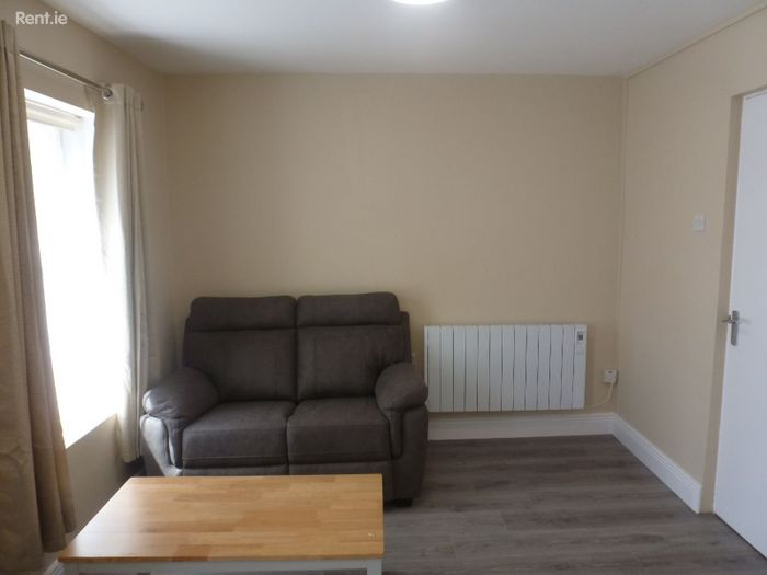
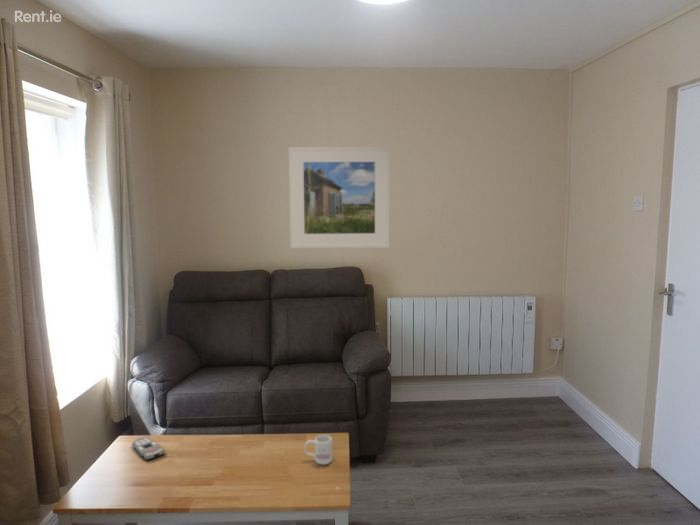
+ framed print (339, 198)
+ mug (318, 449)
+ remote control (147, 447)
